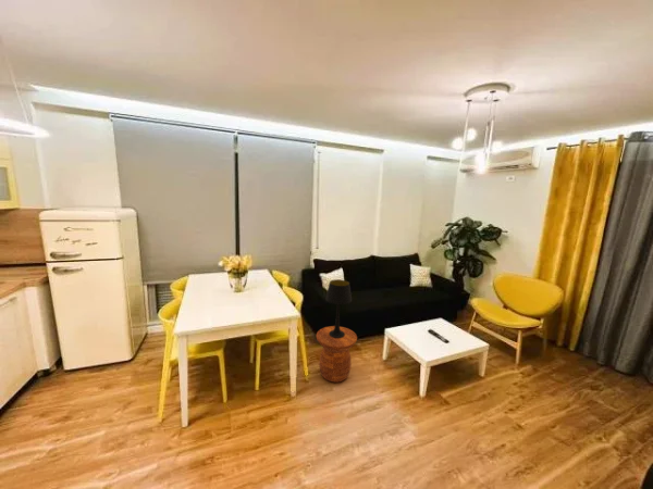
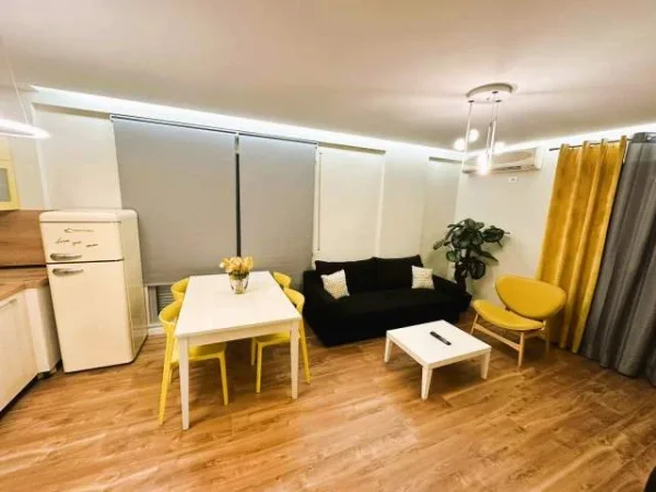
- side table (335, 354)
- table lamp (337, 309)
